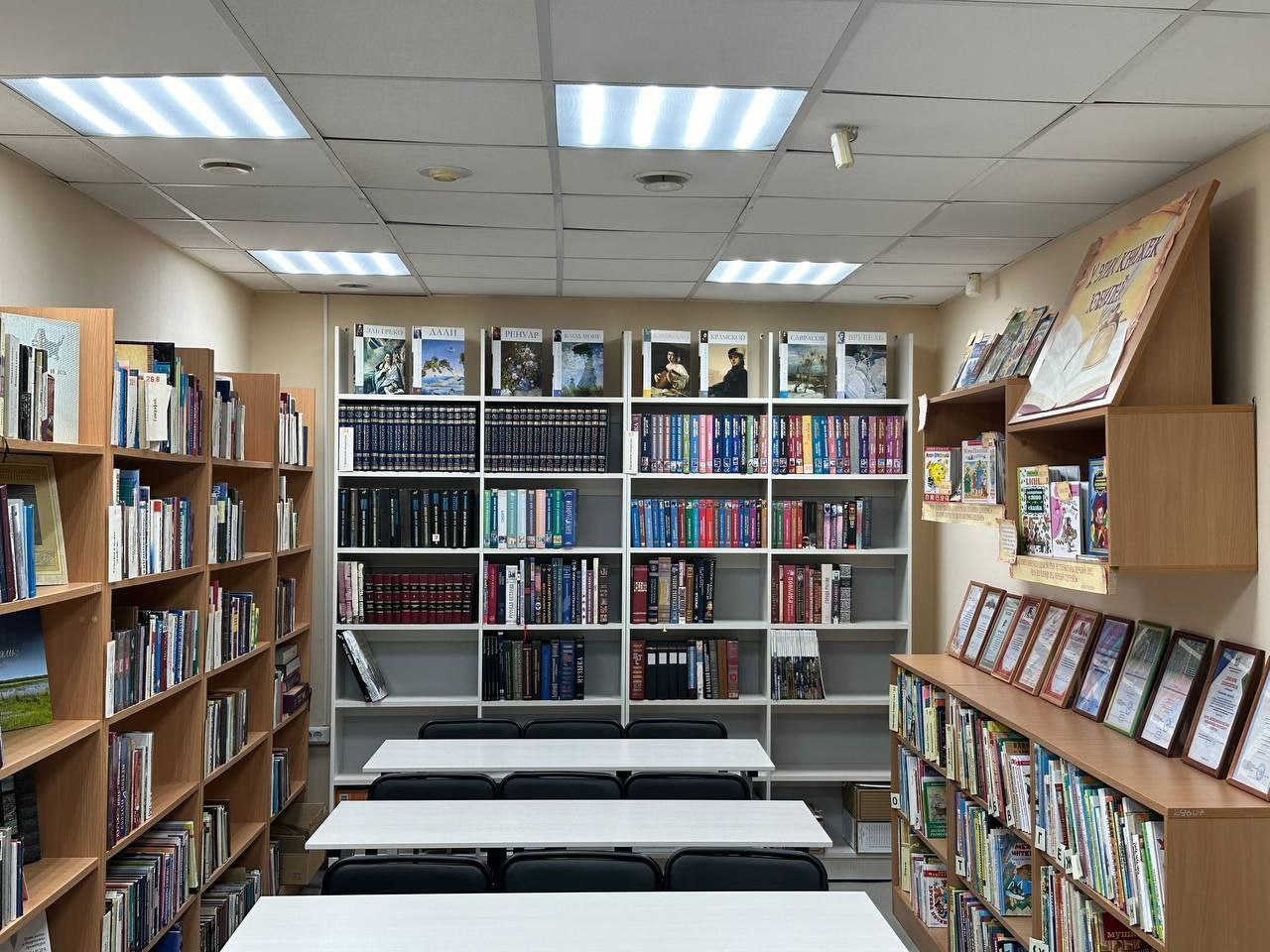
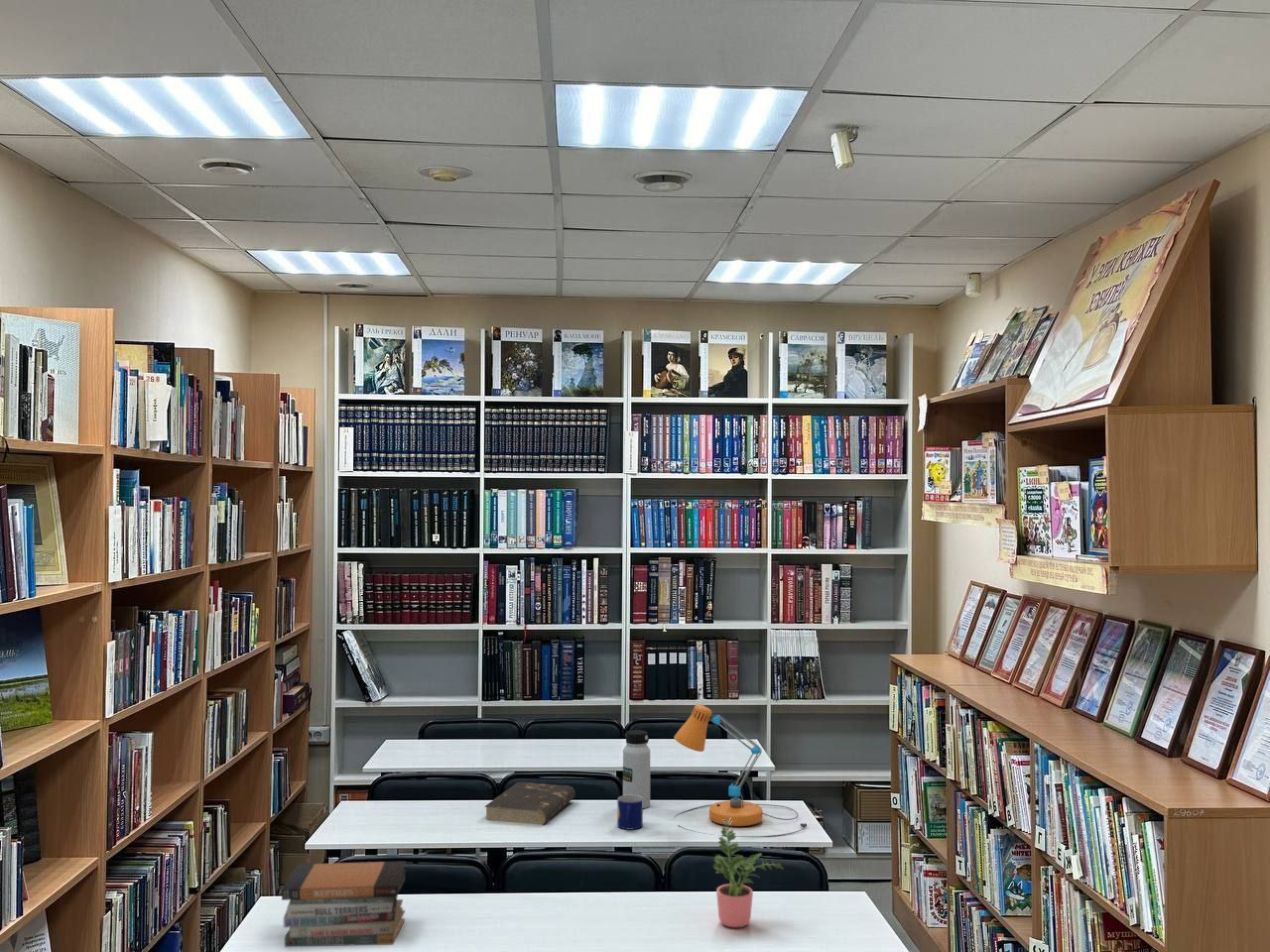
+ desk lamp (745, 766)
+ book (531, 803)
+ book stack (344, 903)
+ water bottle (636, 769)
+ mug (629, 813)
+ potted plant (749, 875)
